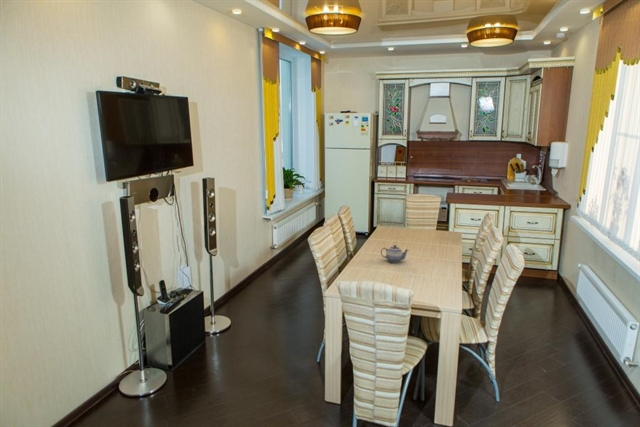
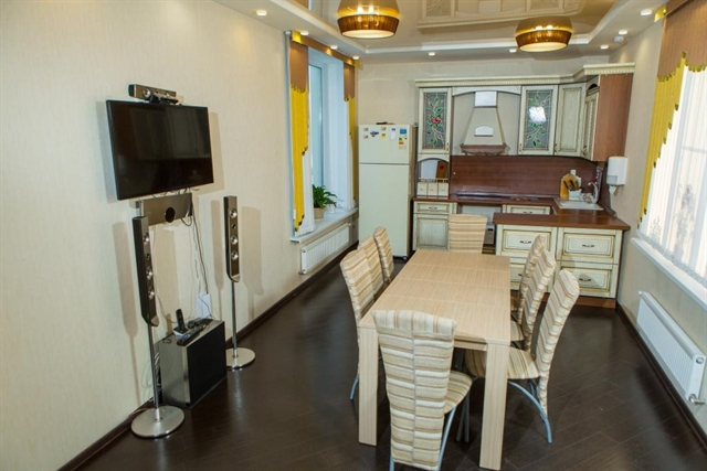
- teapot (394, 253)
